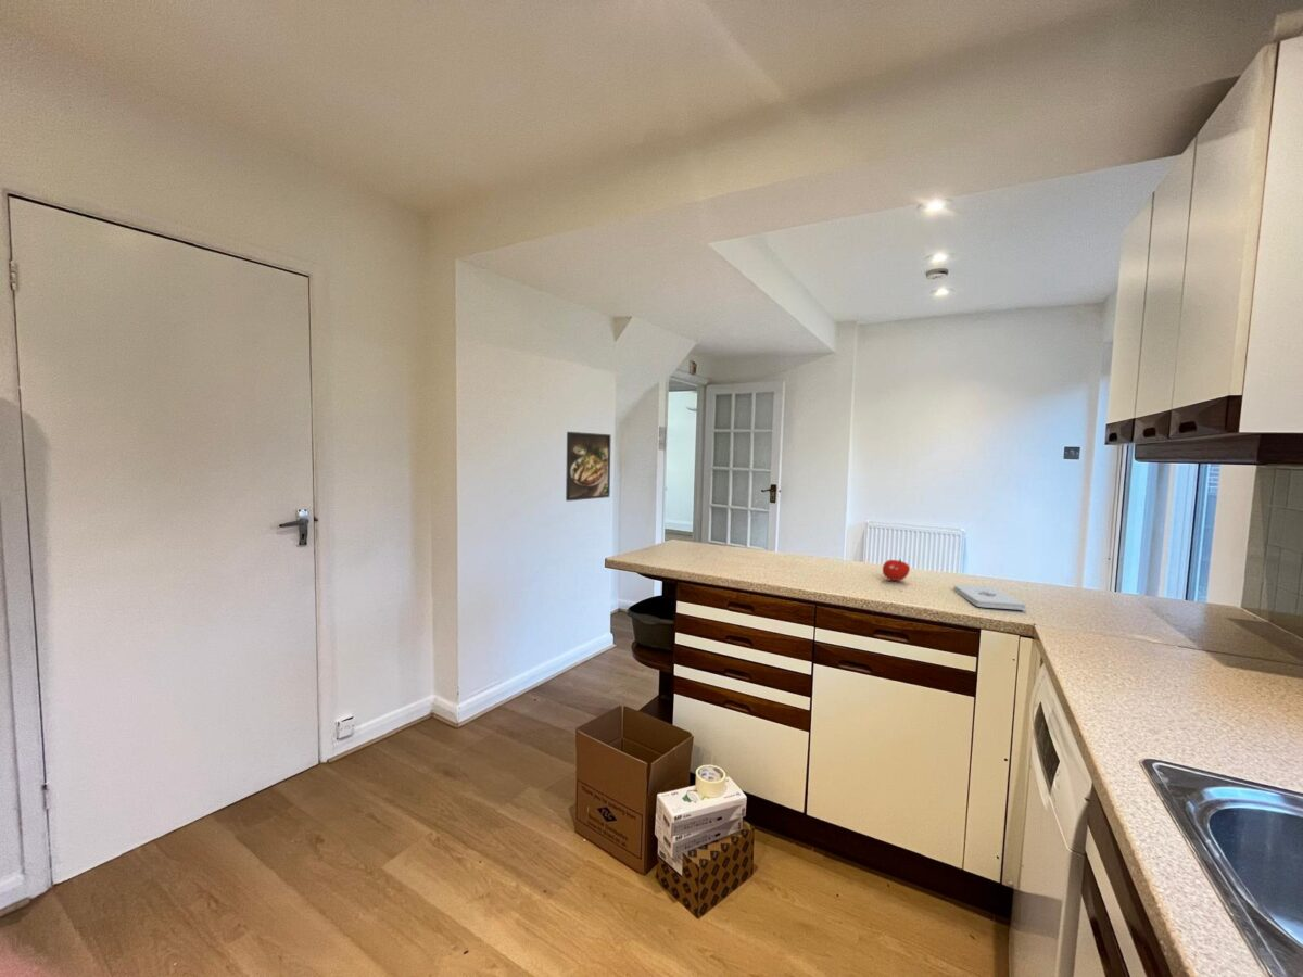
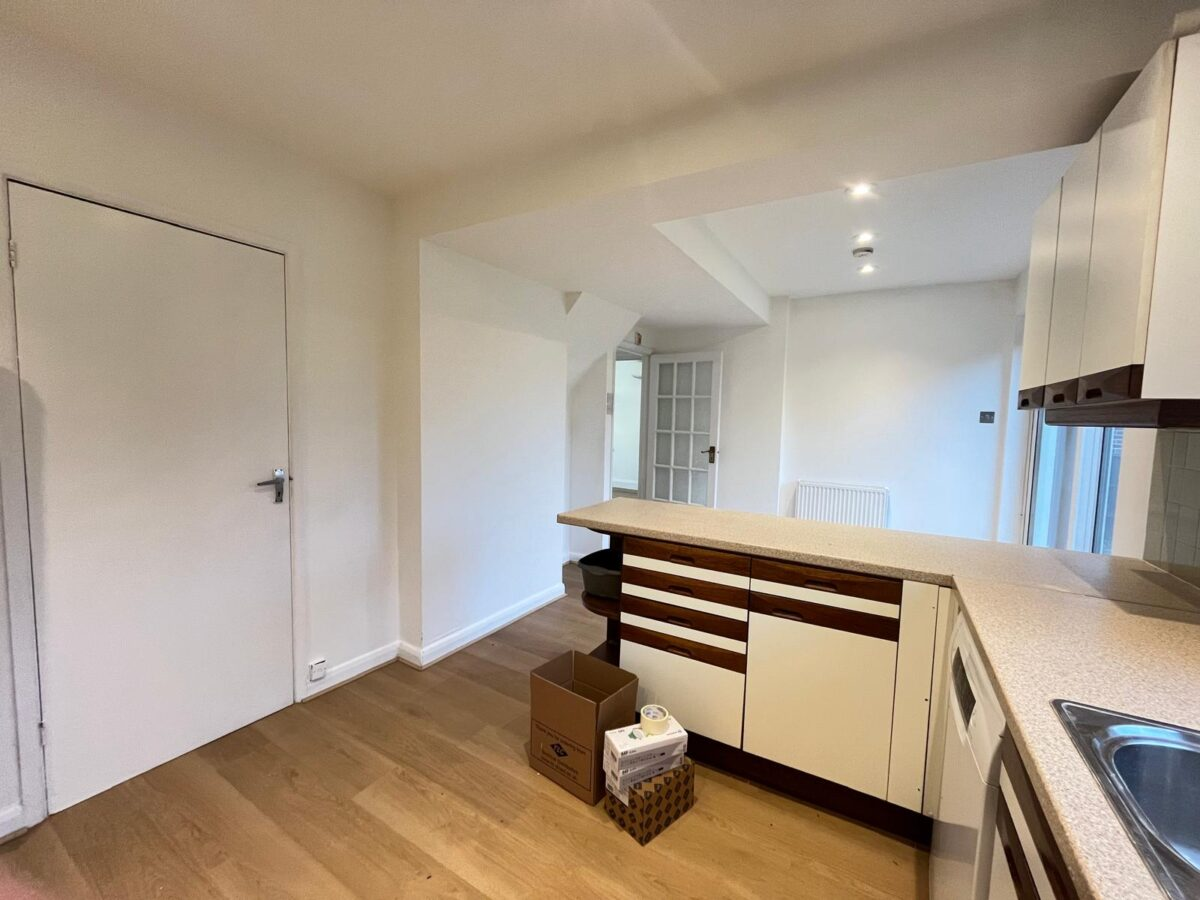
- notepad (986, 596)
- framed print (589, 466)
- fruit (896, 569)
